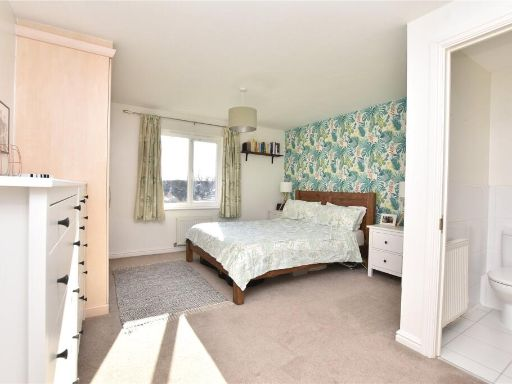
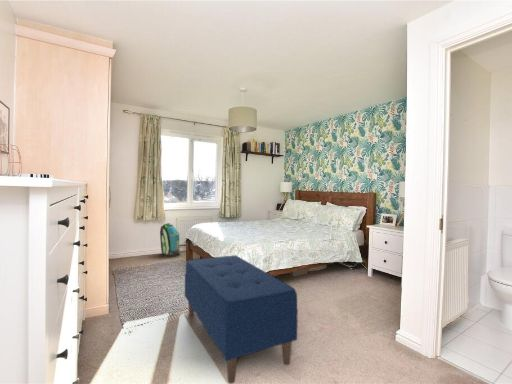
+ bench (232, 303)
+ backpack (169, 238)
